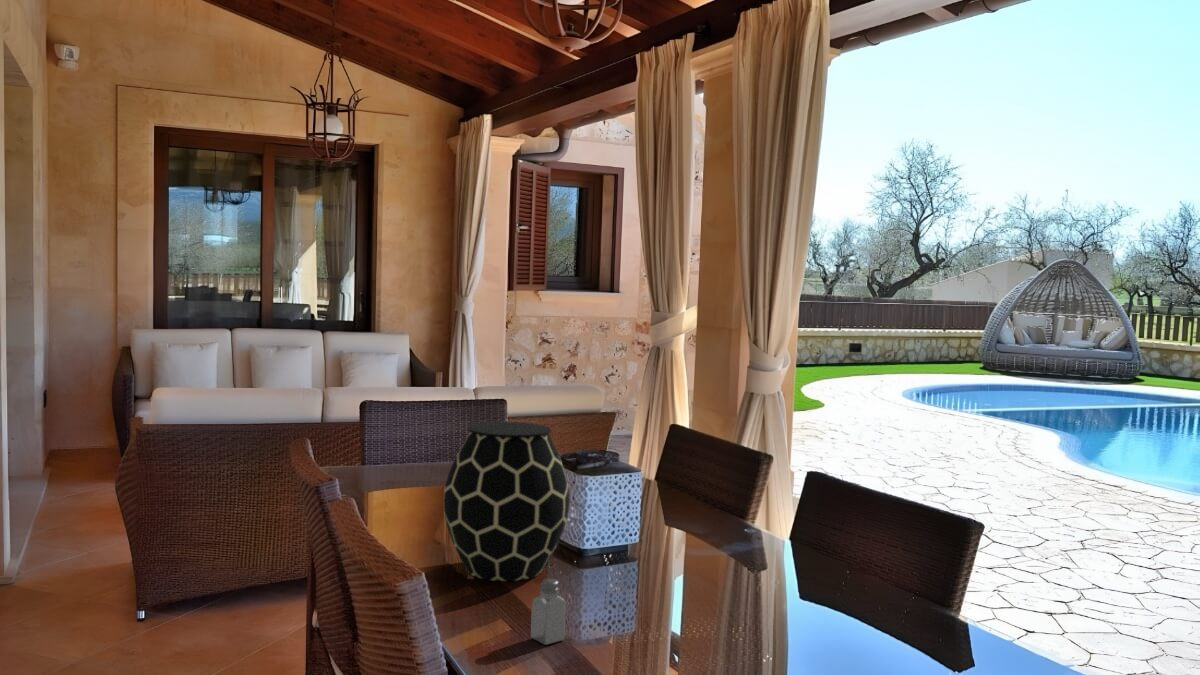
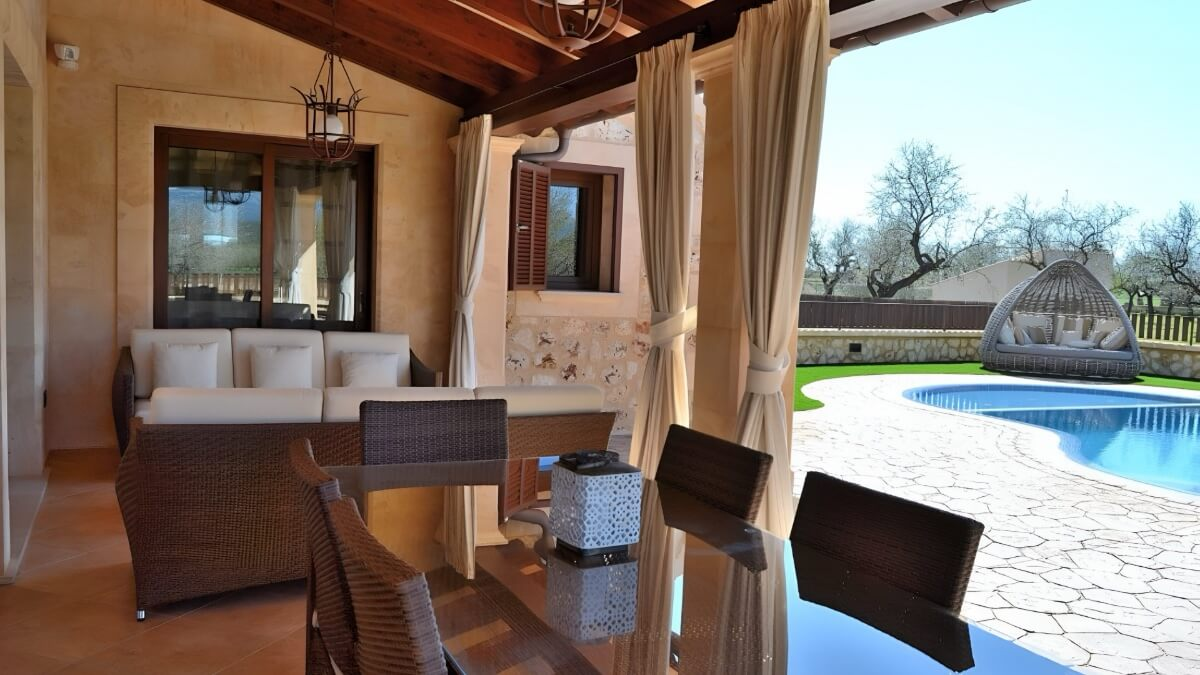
- vase (507, 498)
- saltshaker (548, 609)
